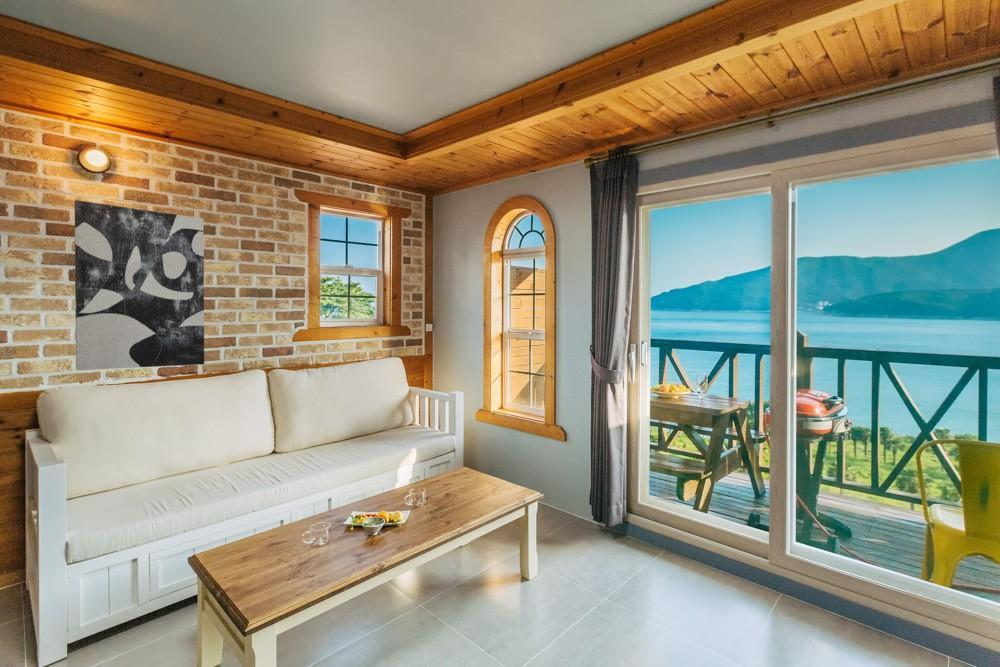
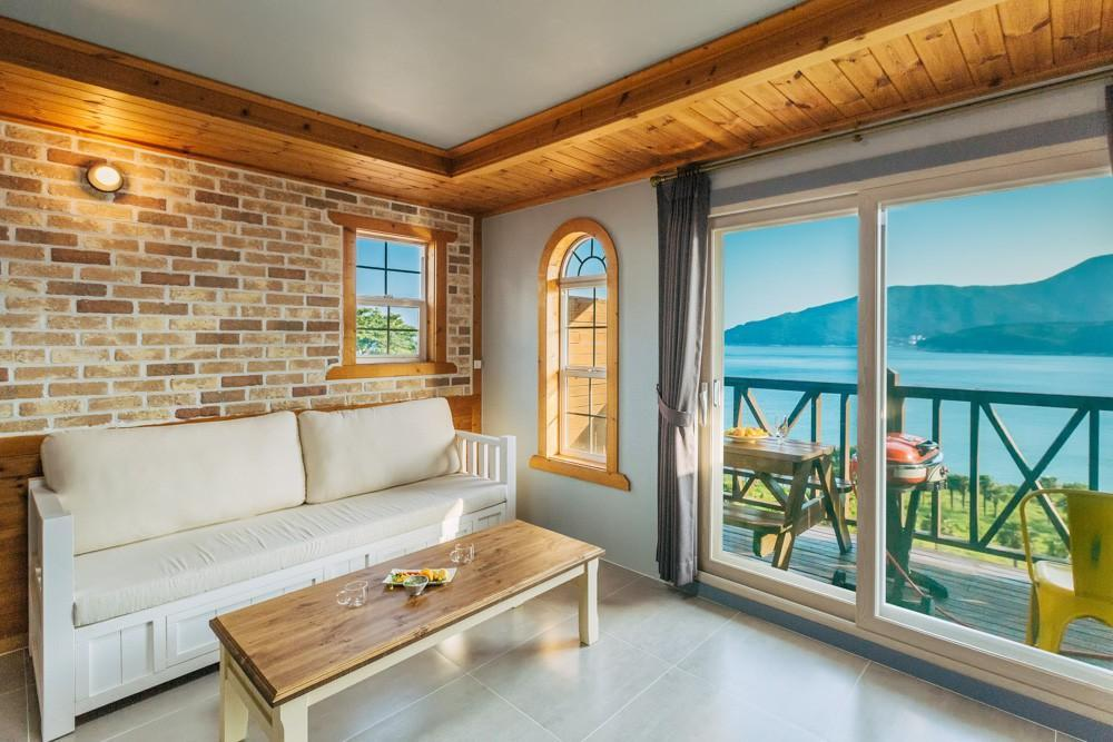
- wall art (144, 288)
